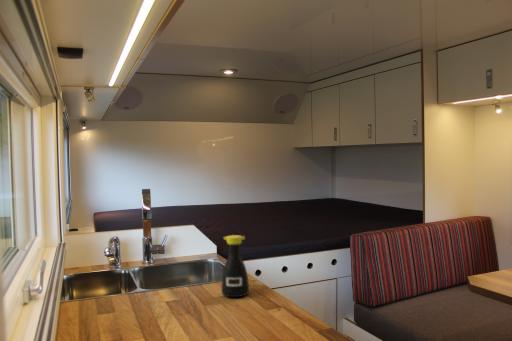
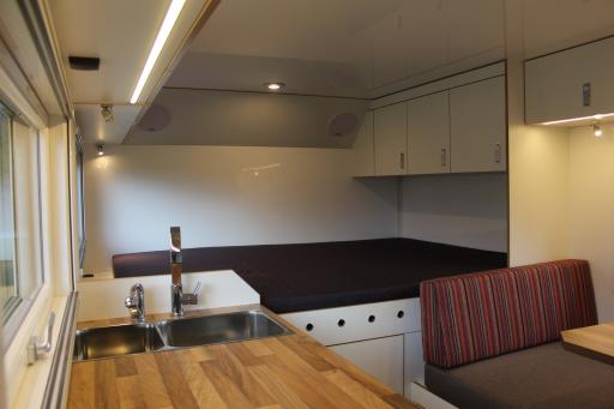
- bottle (234, 265)
